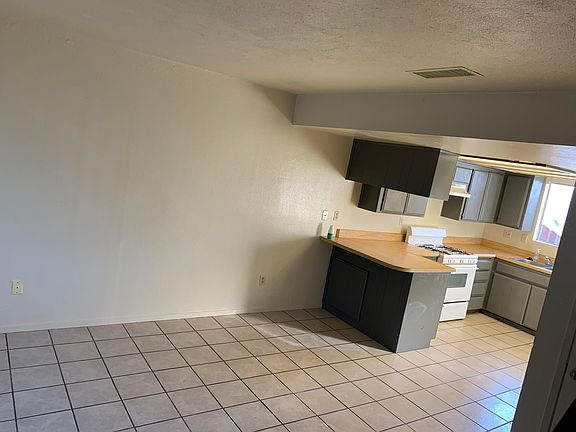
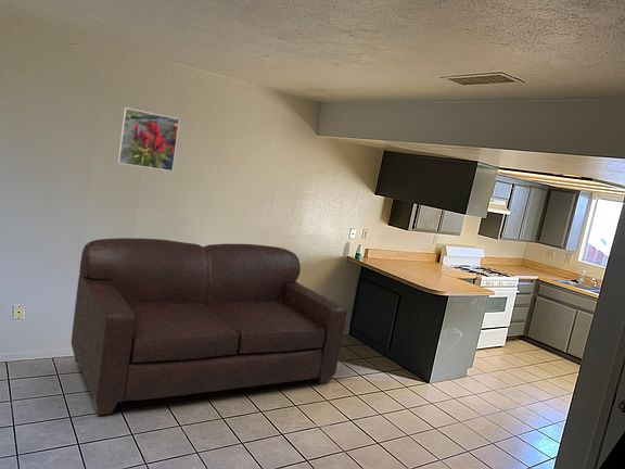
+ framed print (149, 140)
+ sofa (216, 313)
